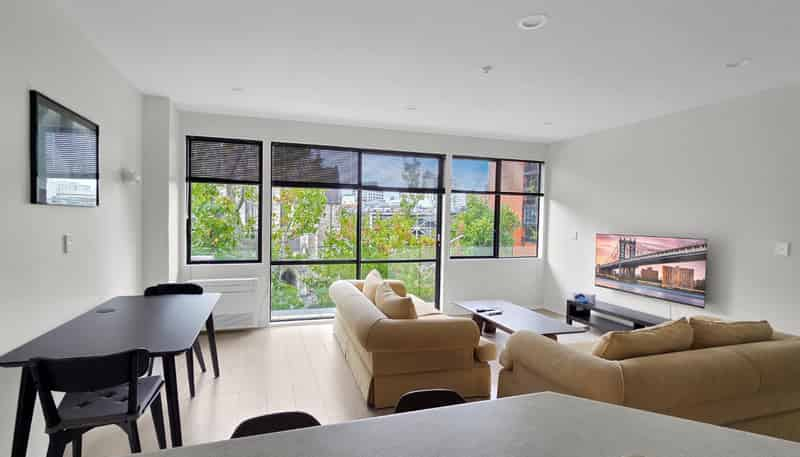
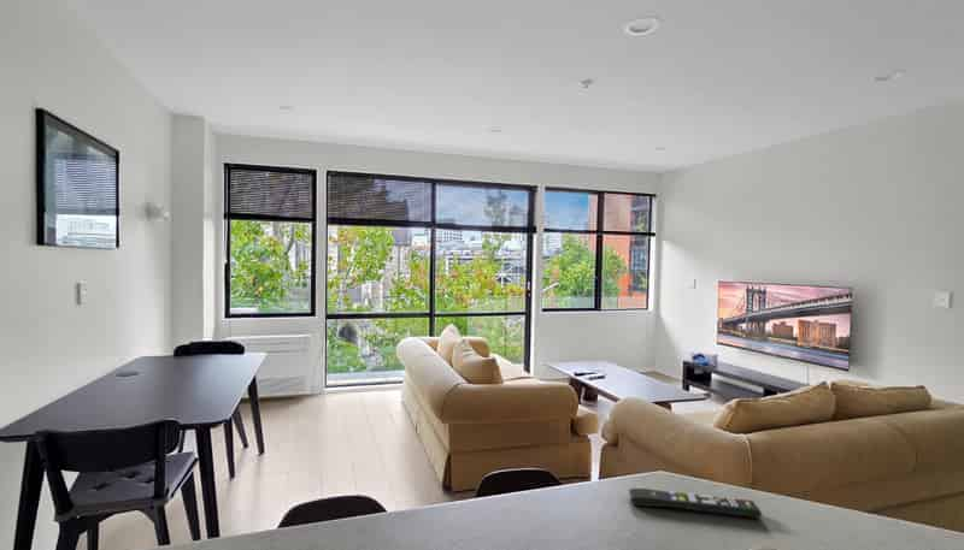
+ remote control (692, 502)
